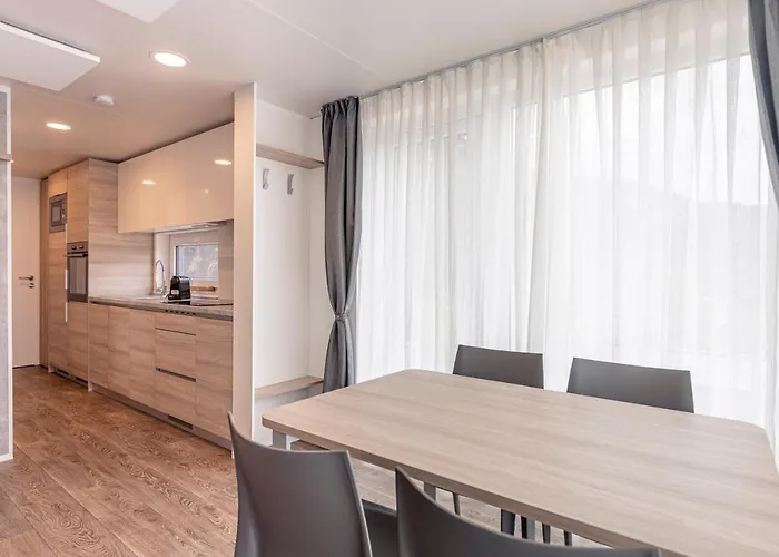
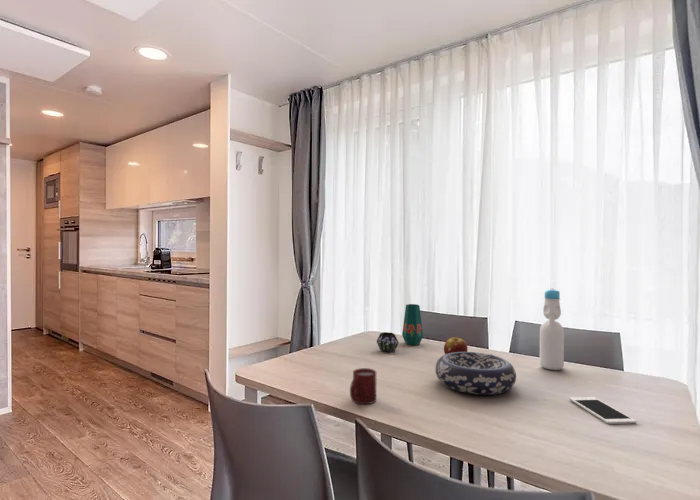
+ fruit (455, 348)
+ decorative bowl (474, 372)
+ vase (403, 326)
+ cell phone (600, 409)
+ bottle (551, 327)
+ cup (361, 387)
